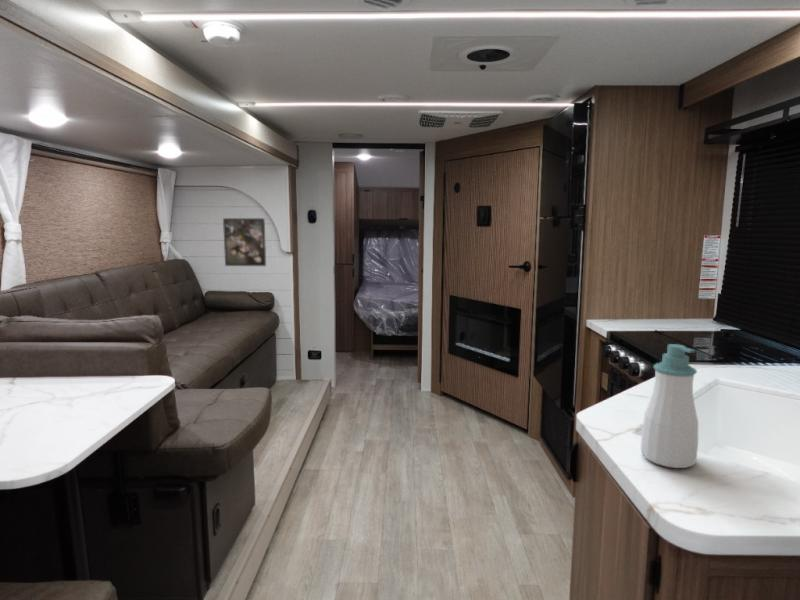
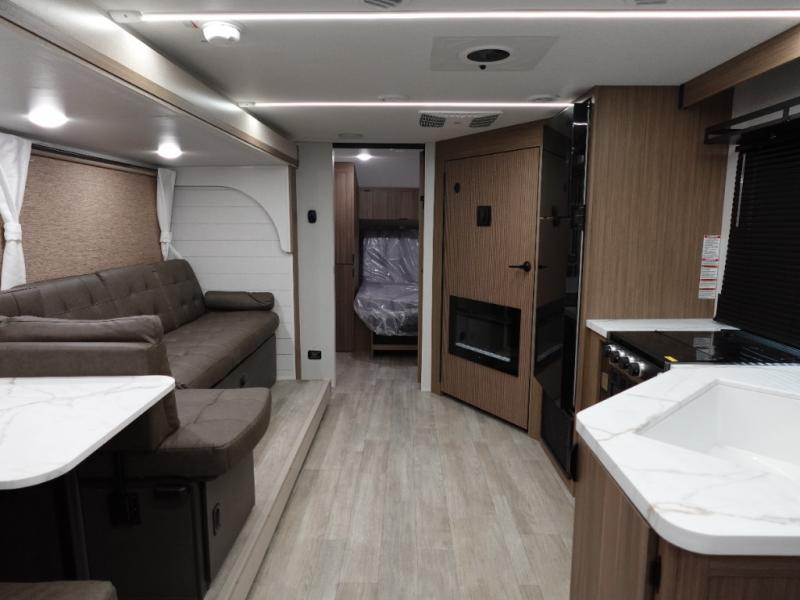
- soap bottle (671, 403)
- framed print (244, 242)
